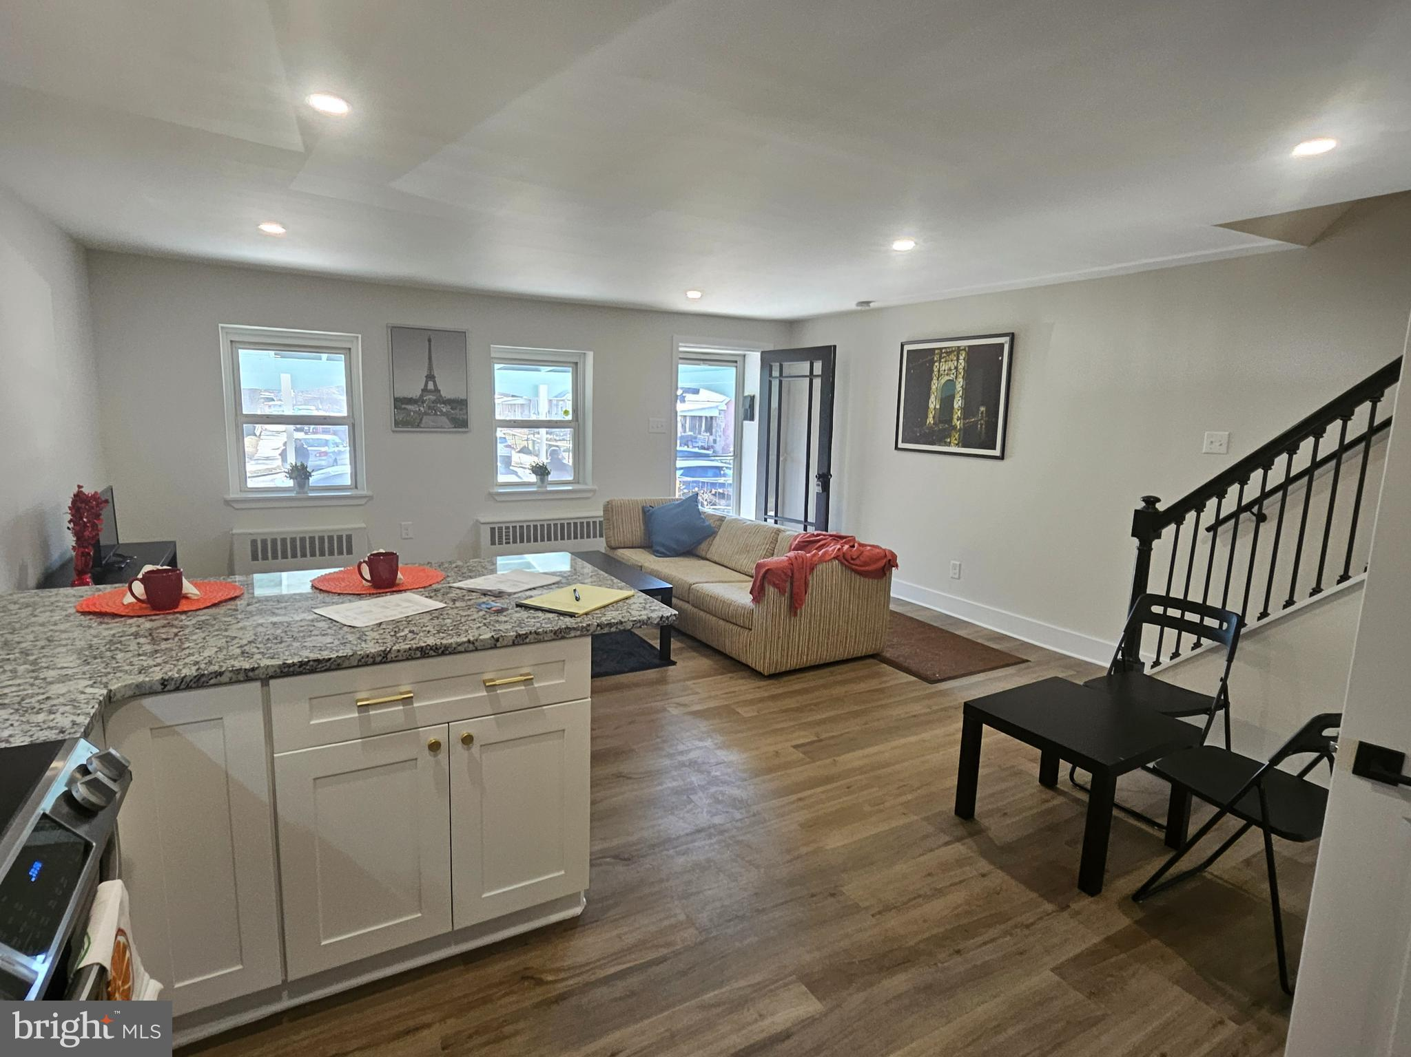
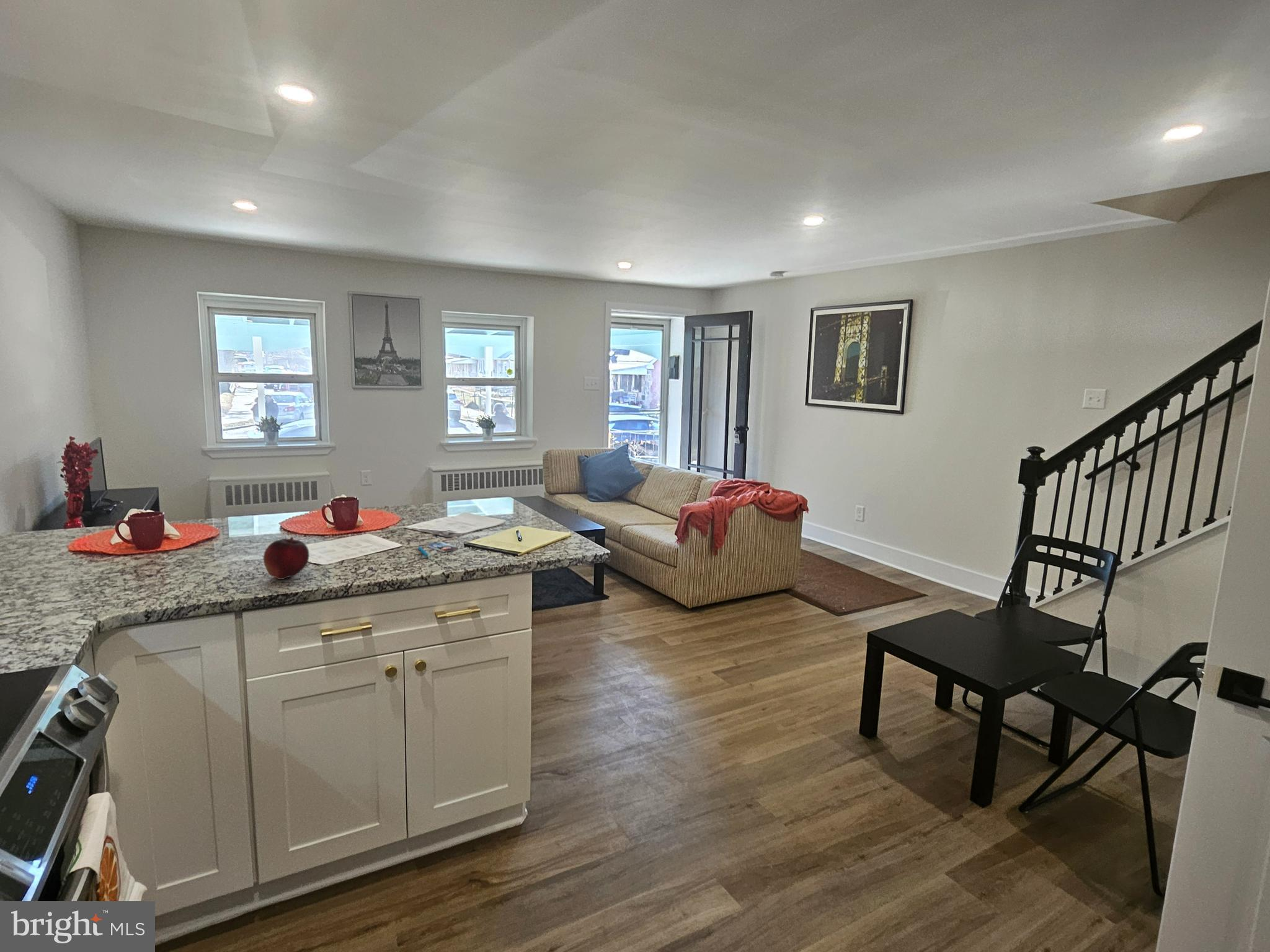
+ pen (423, 551)
+ fruit (286, 557)
